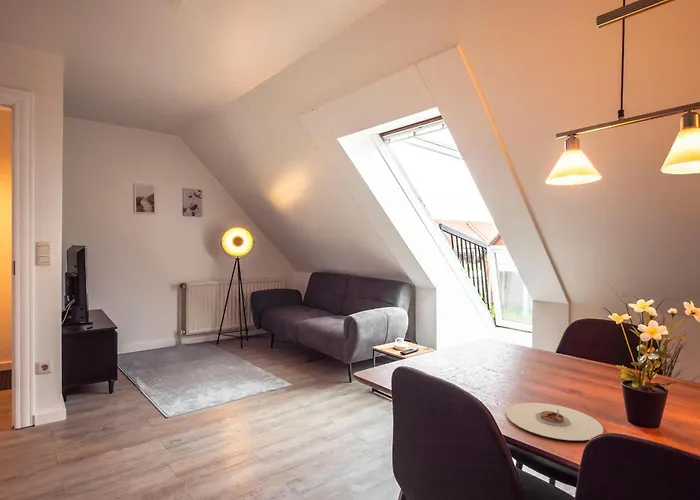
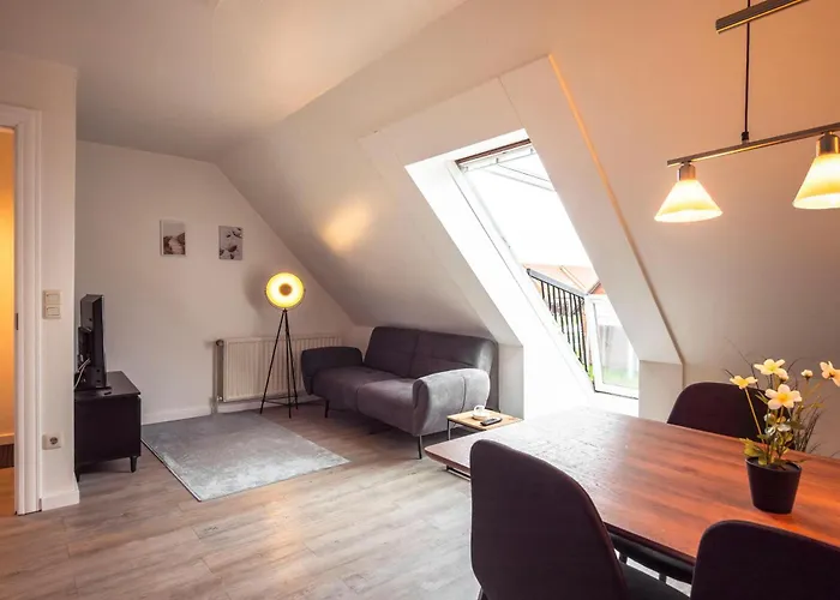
- plate (552, 415)
